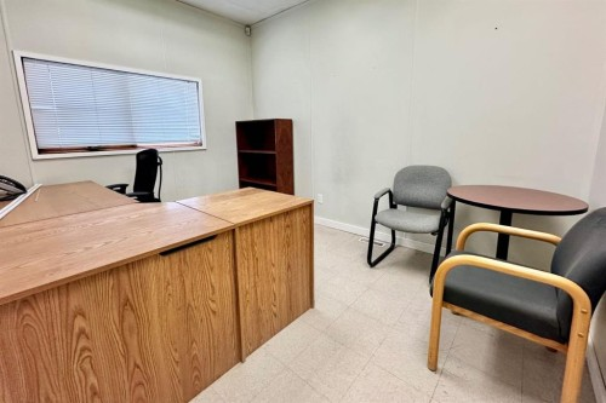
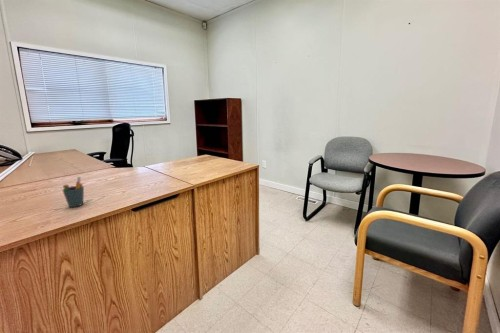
+ pen holder (74, 192)
